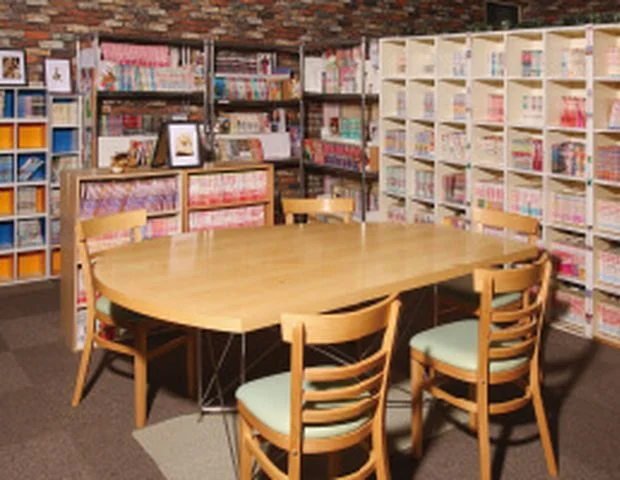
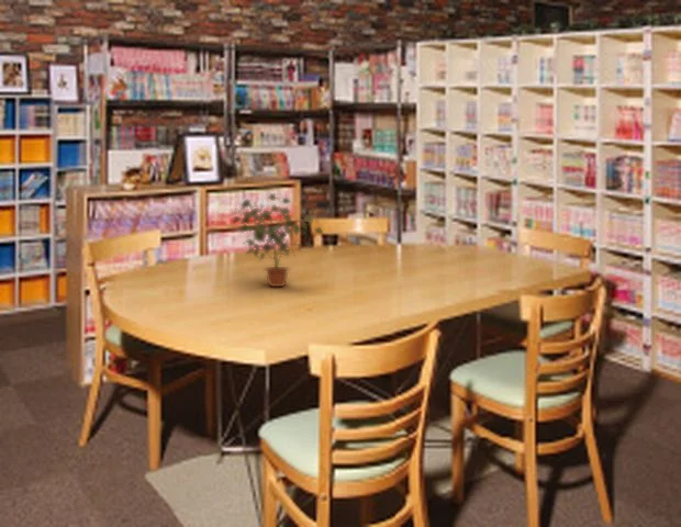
+ potted plant (277, 239)
